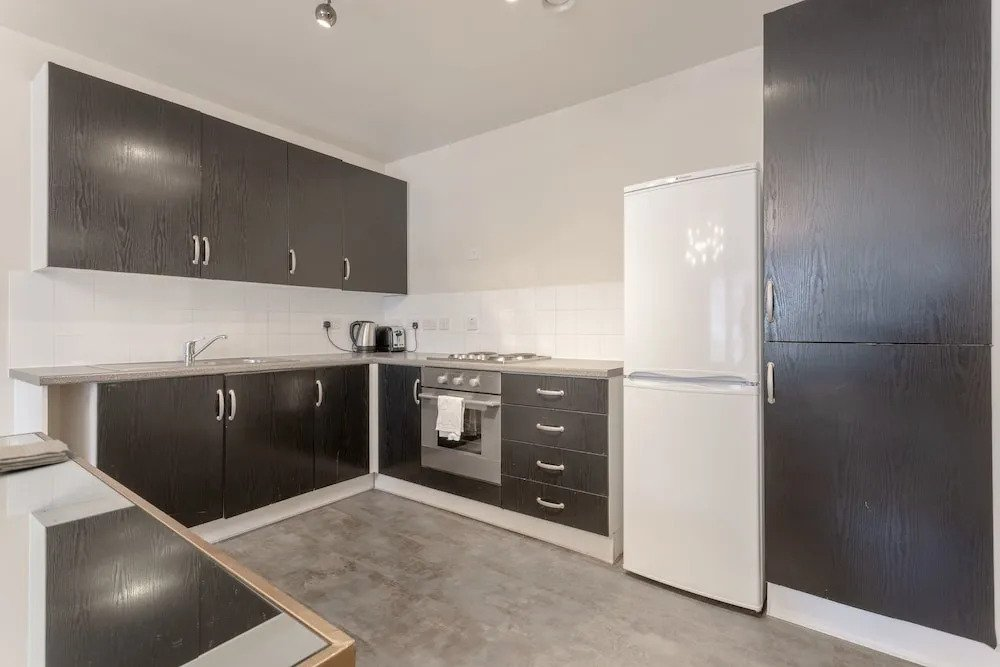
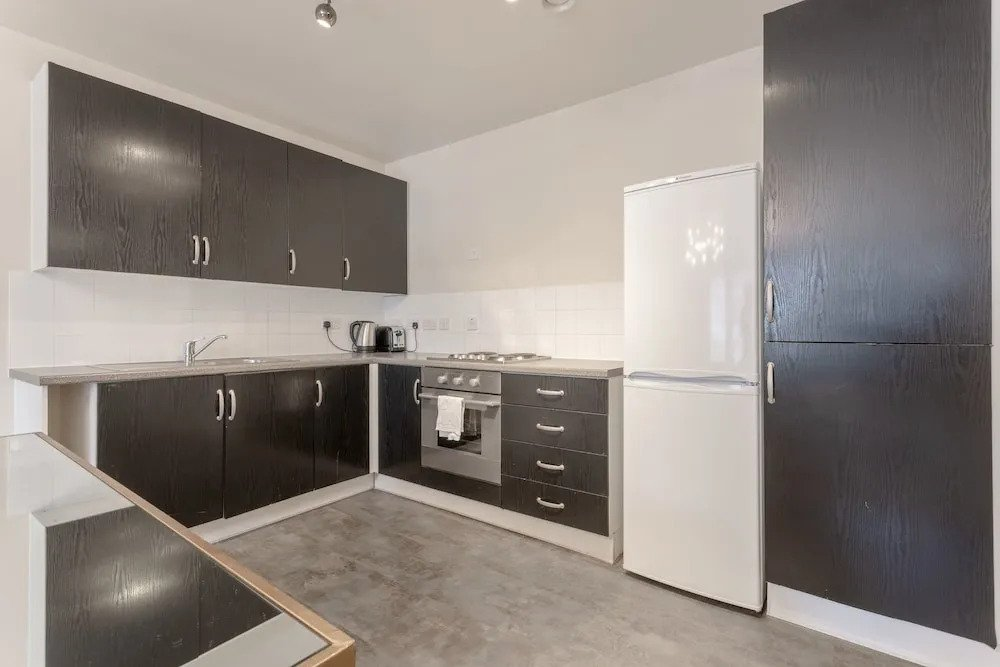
- washcloth (27, 453)
